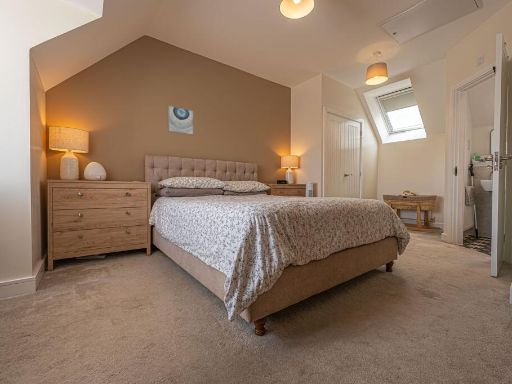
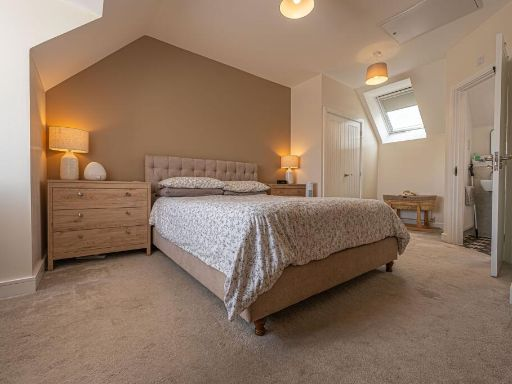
- wall art (181, 120)
